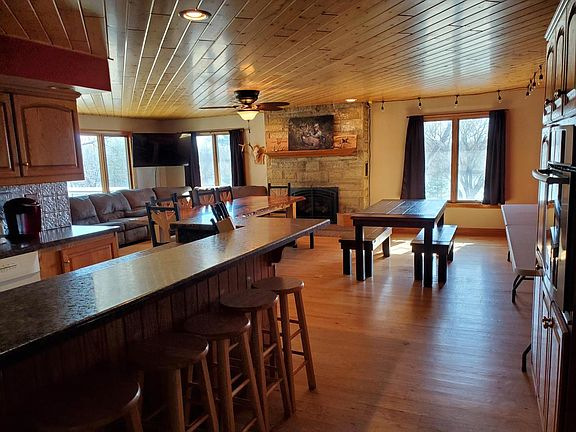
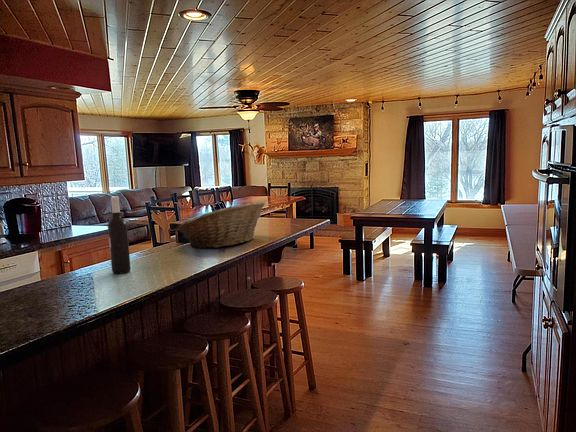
+ fruit basket (224, 222)
+ wine bottle (118, 234)
